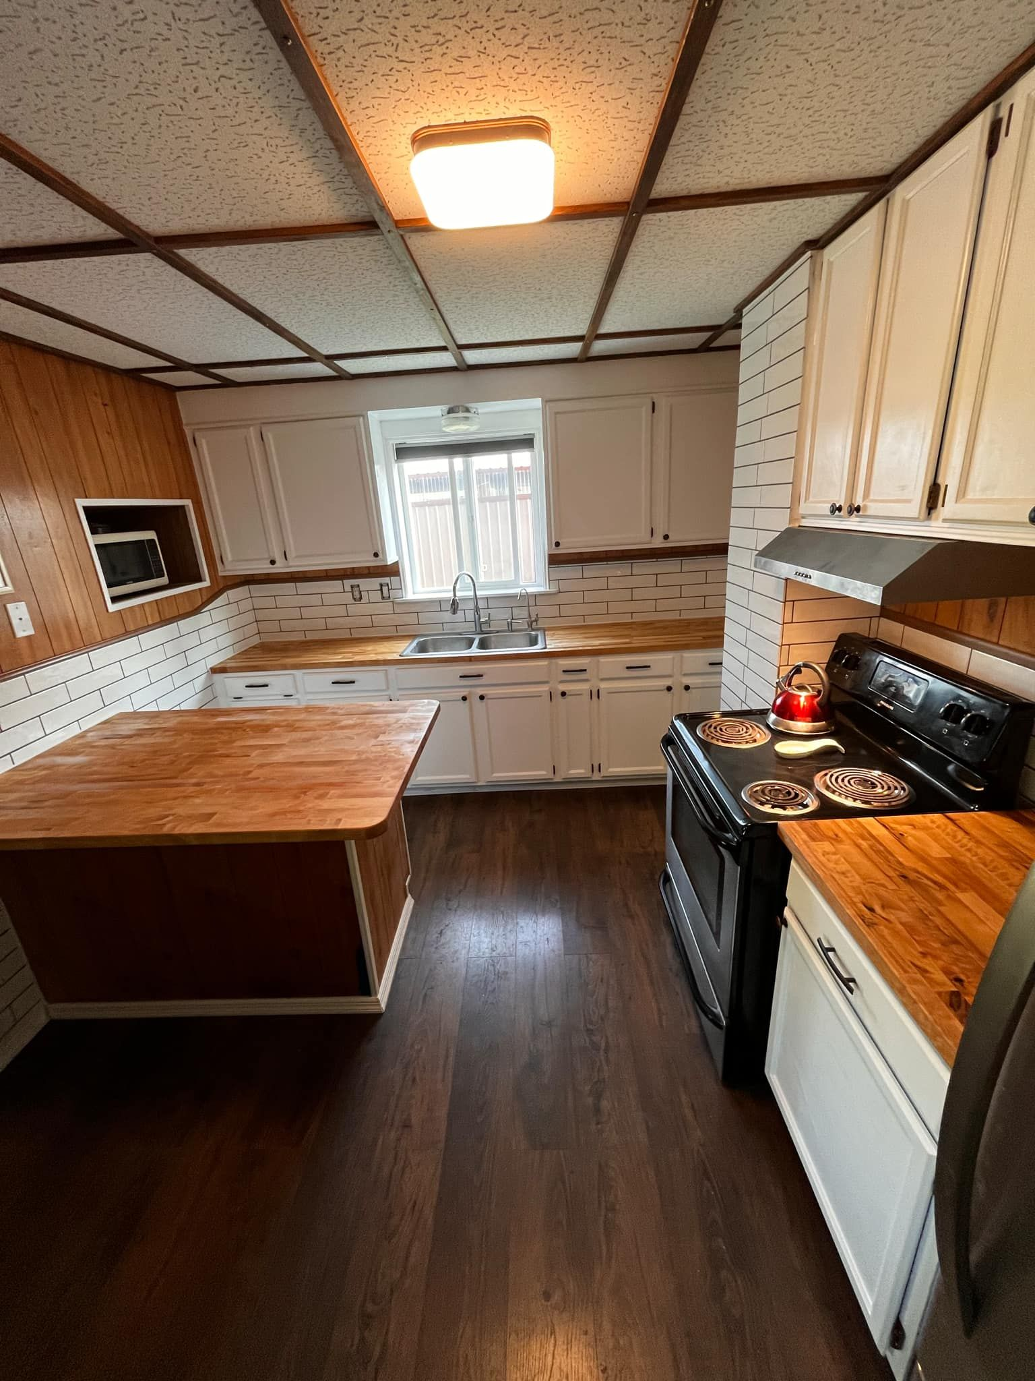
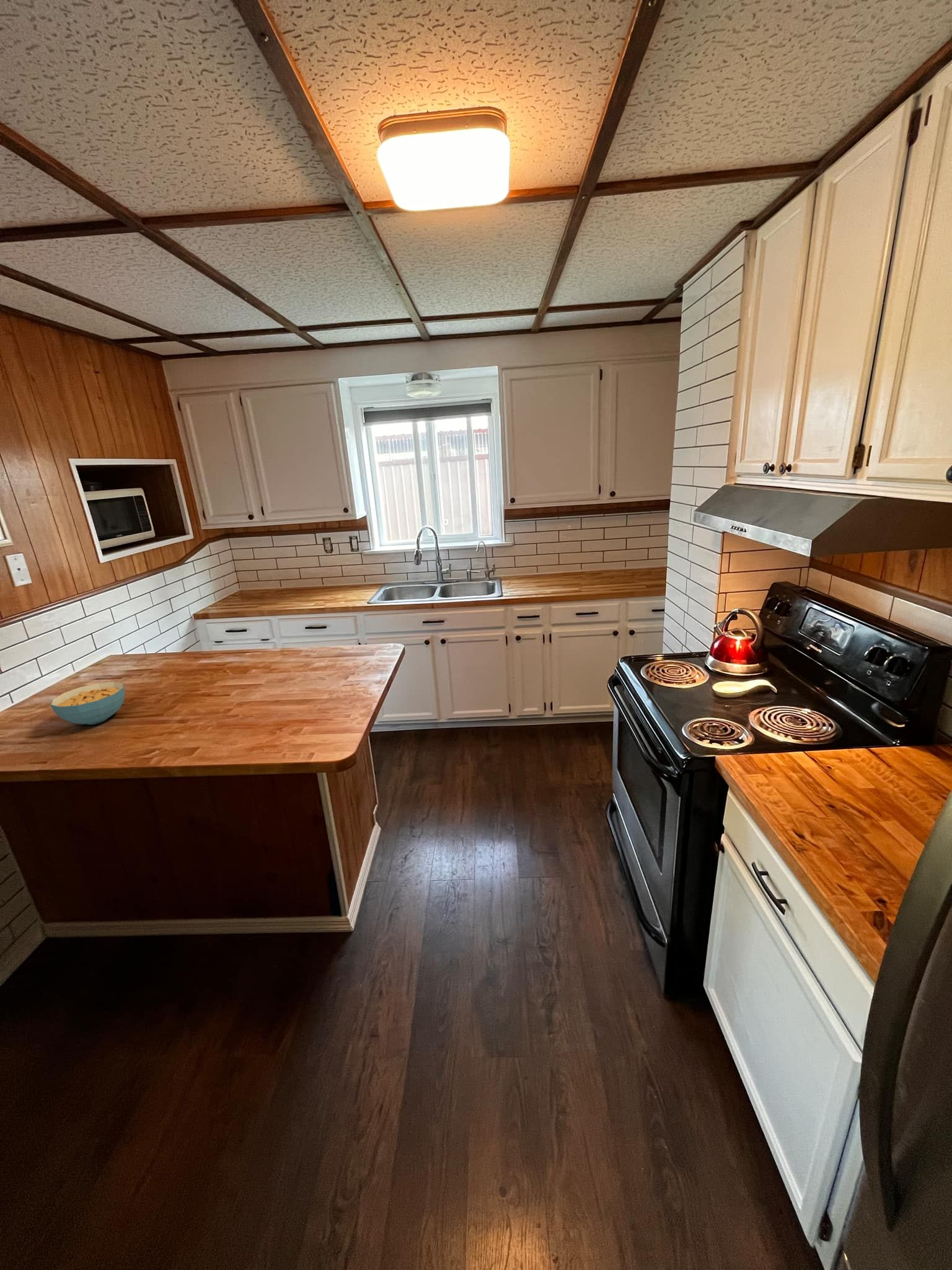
+ cereal bowl (92, 707)
